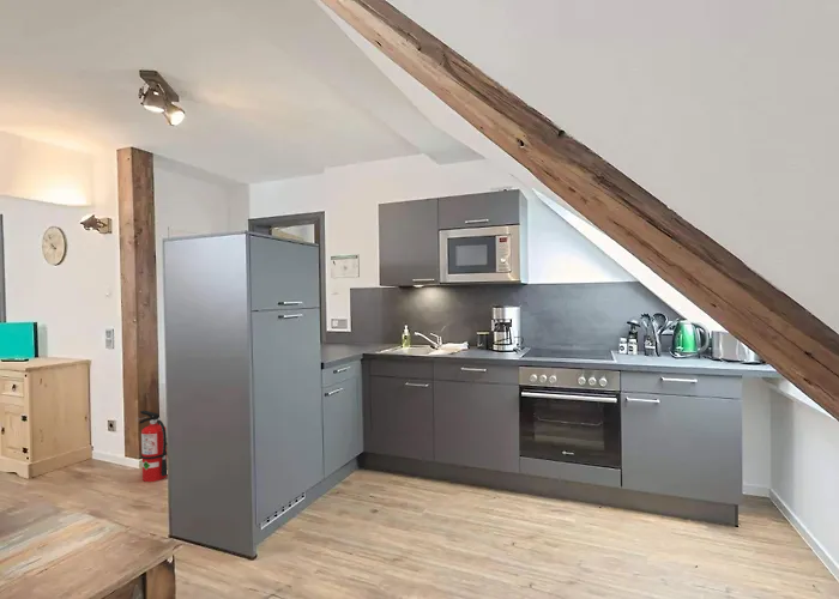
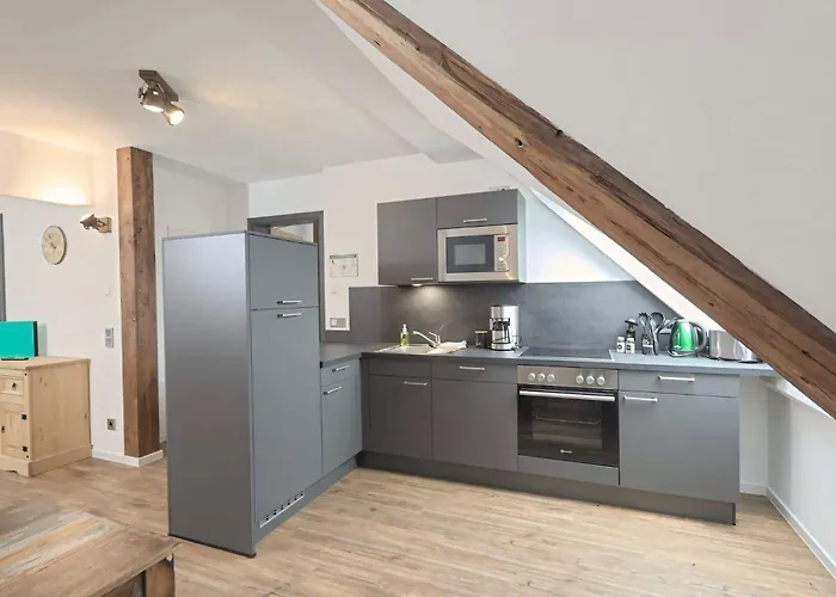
- fire extinguisher (150, 446)
